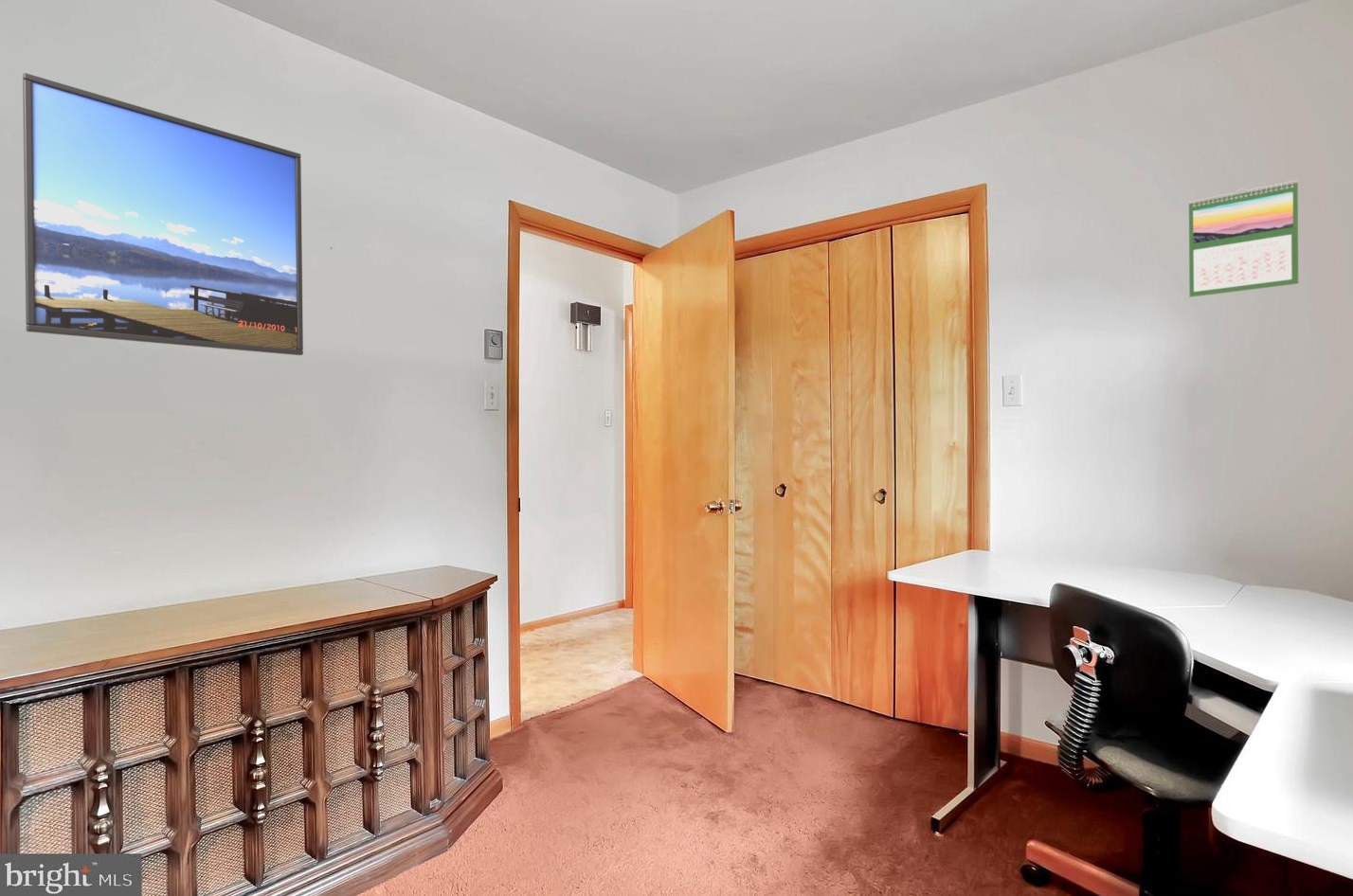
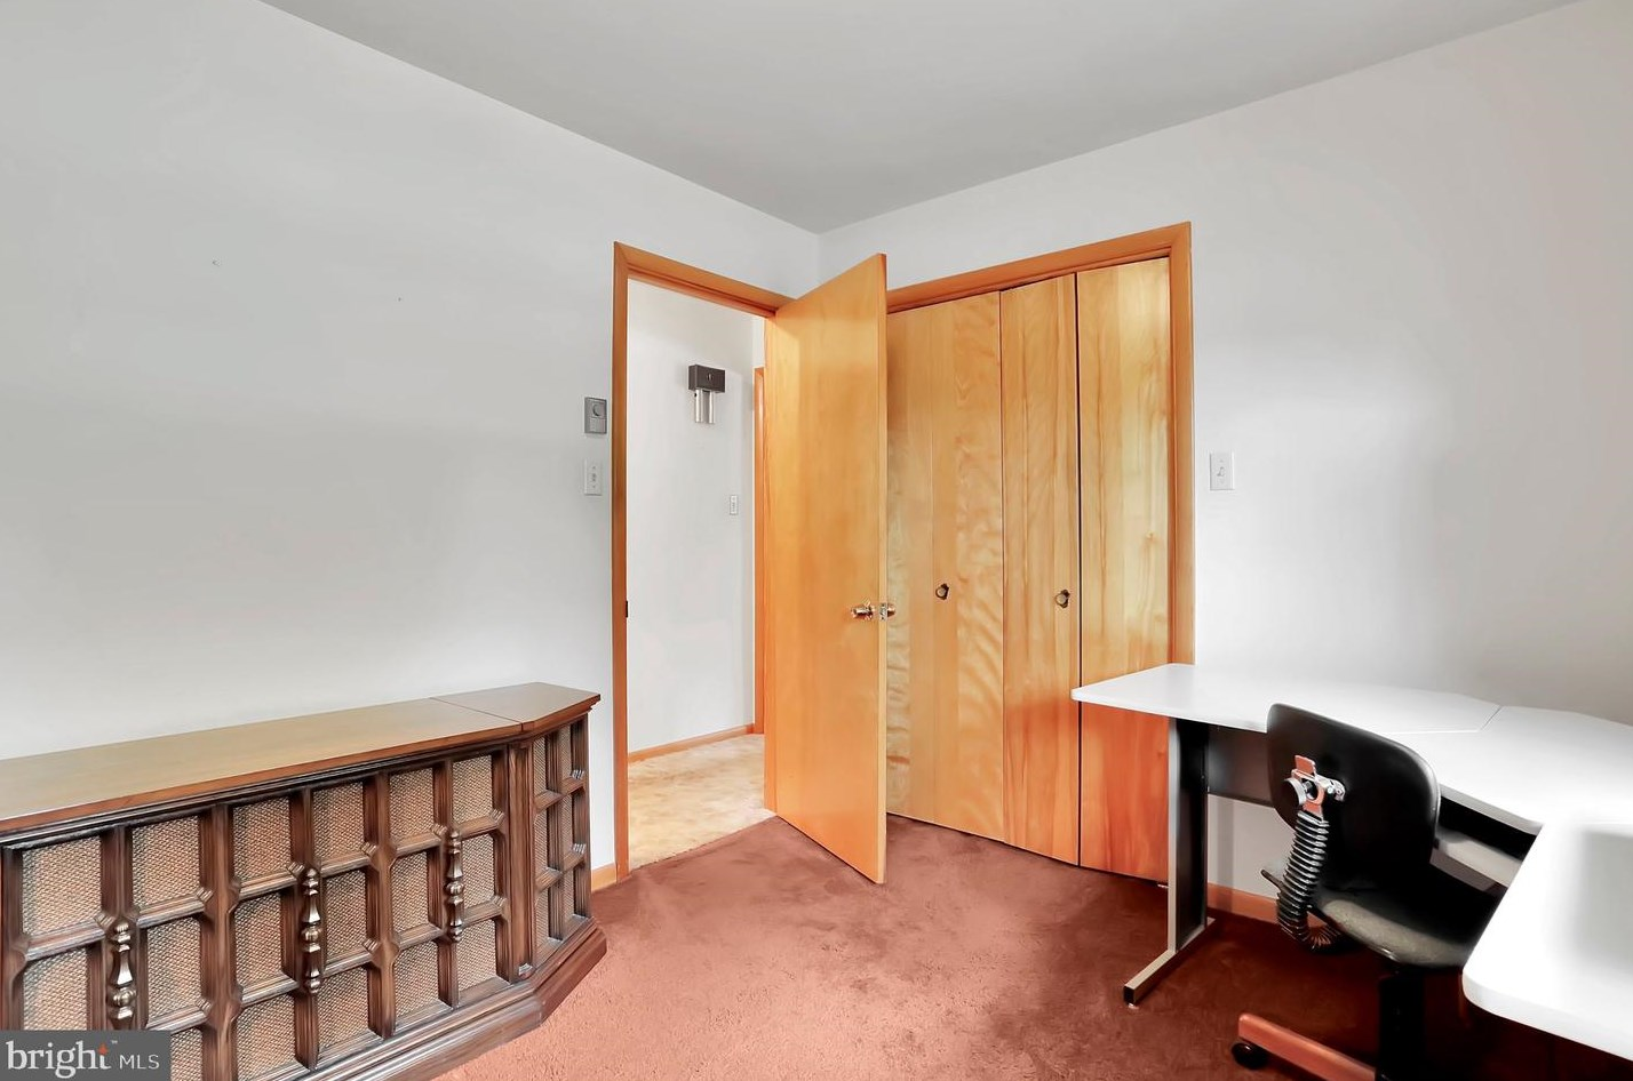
- calendar (1241, 240)
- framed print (179, 232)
